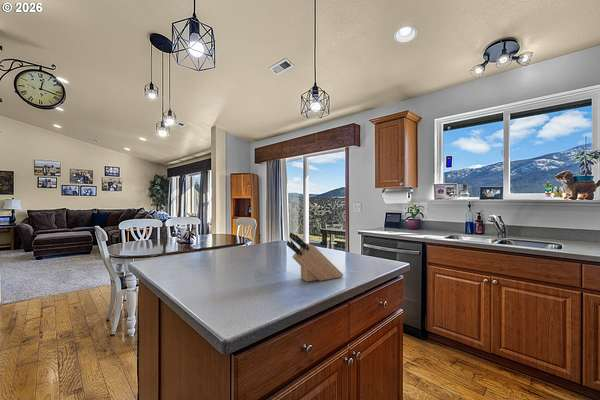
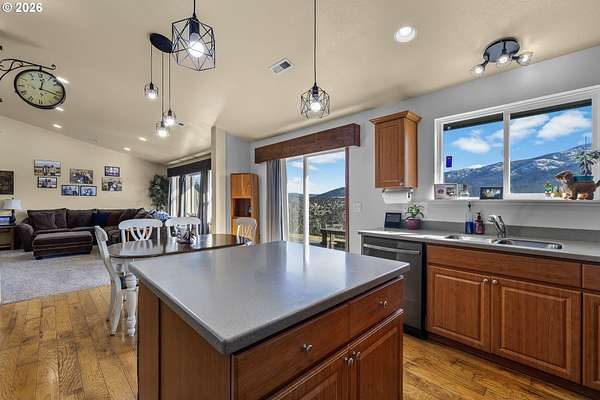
- knife block (314, 255)
